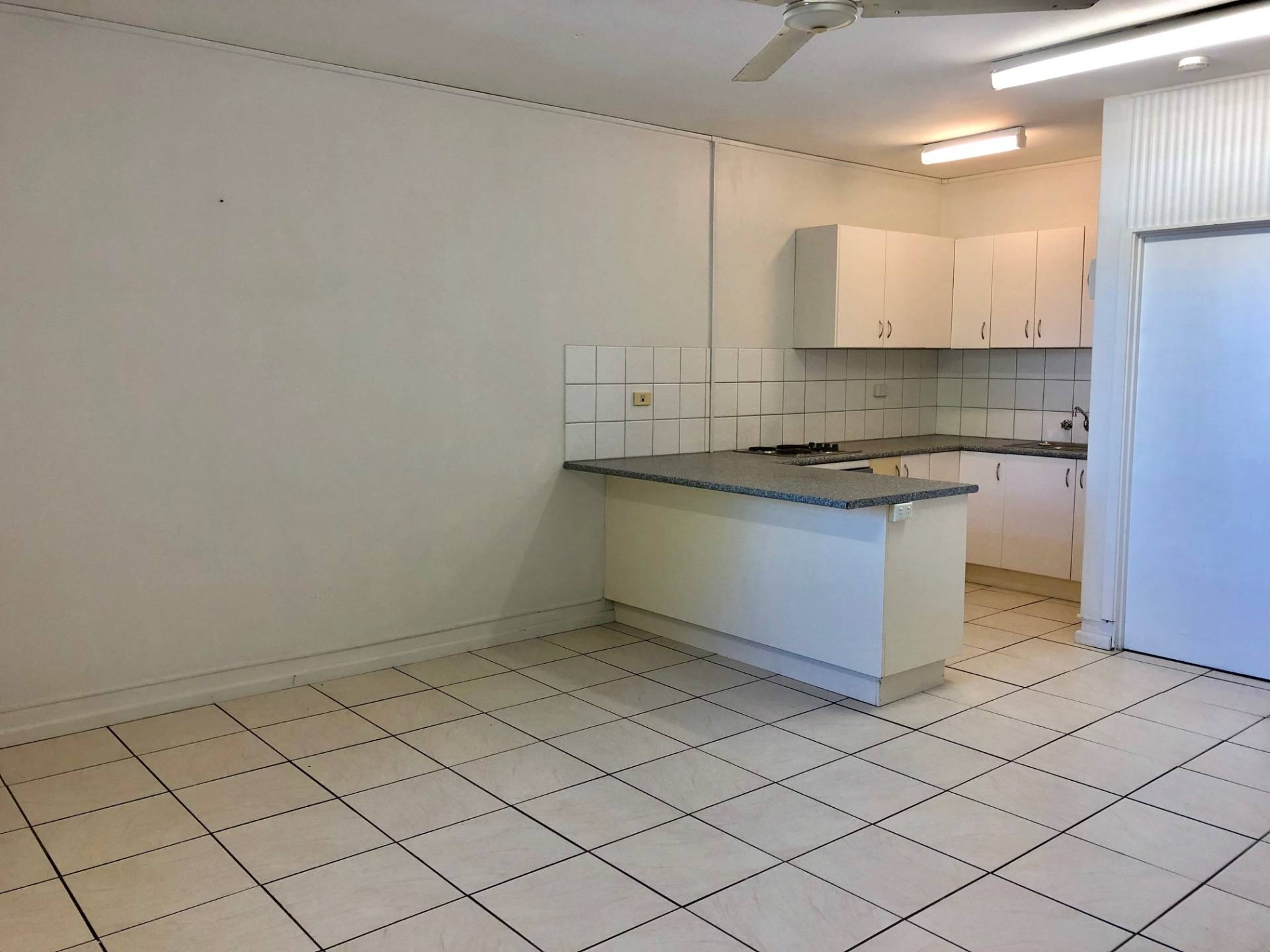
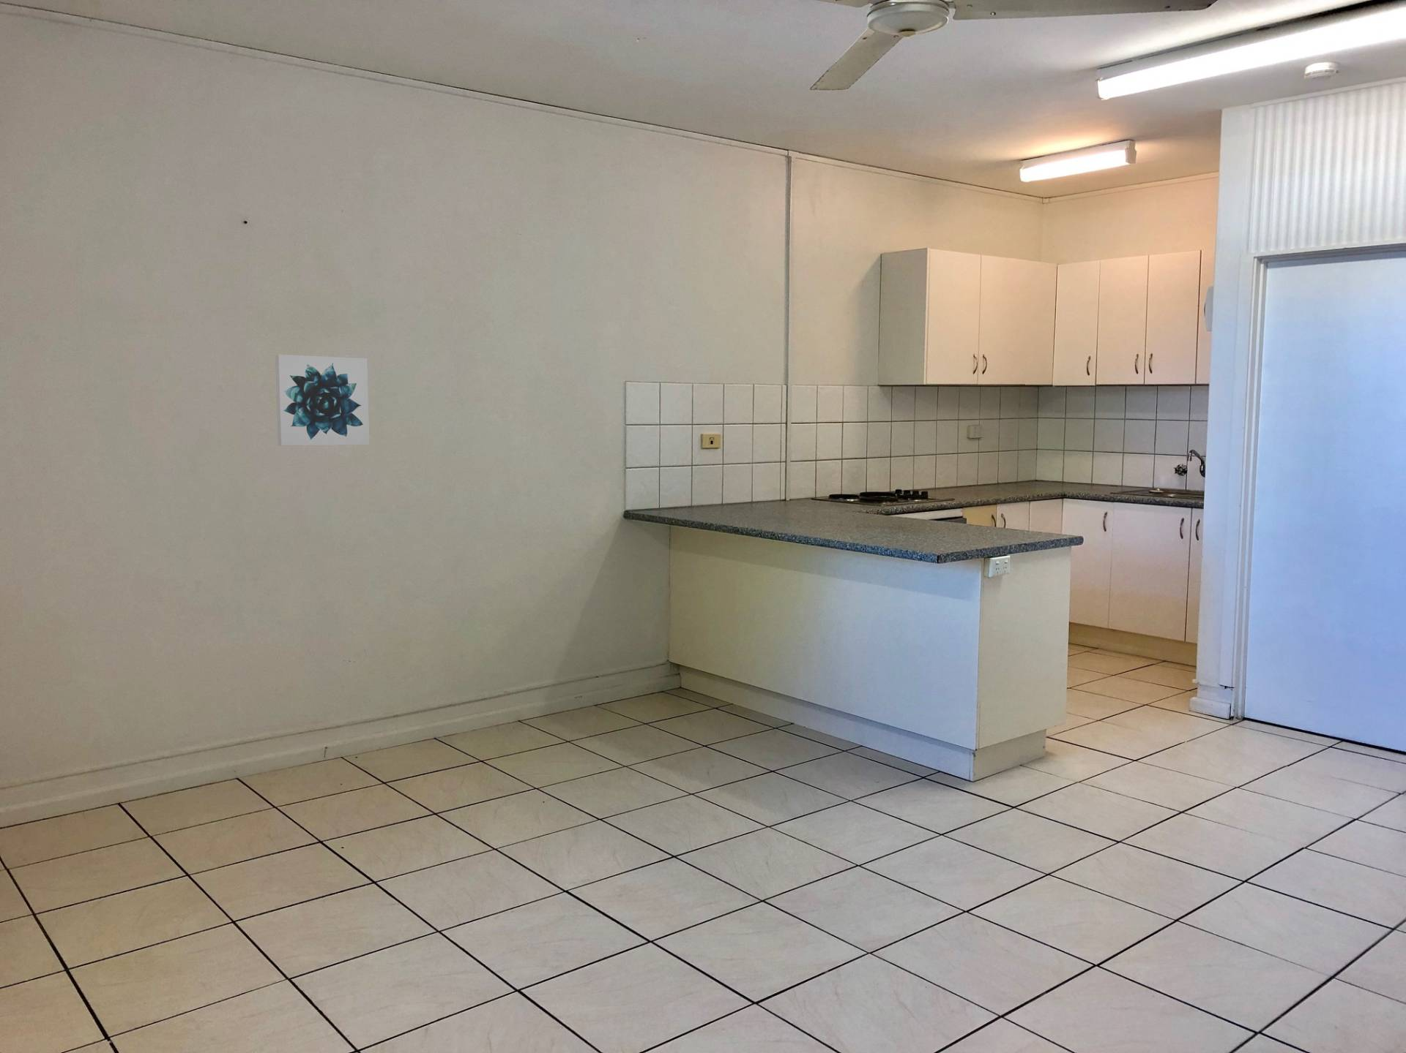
+ wall art (323, 400)
